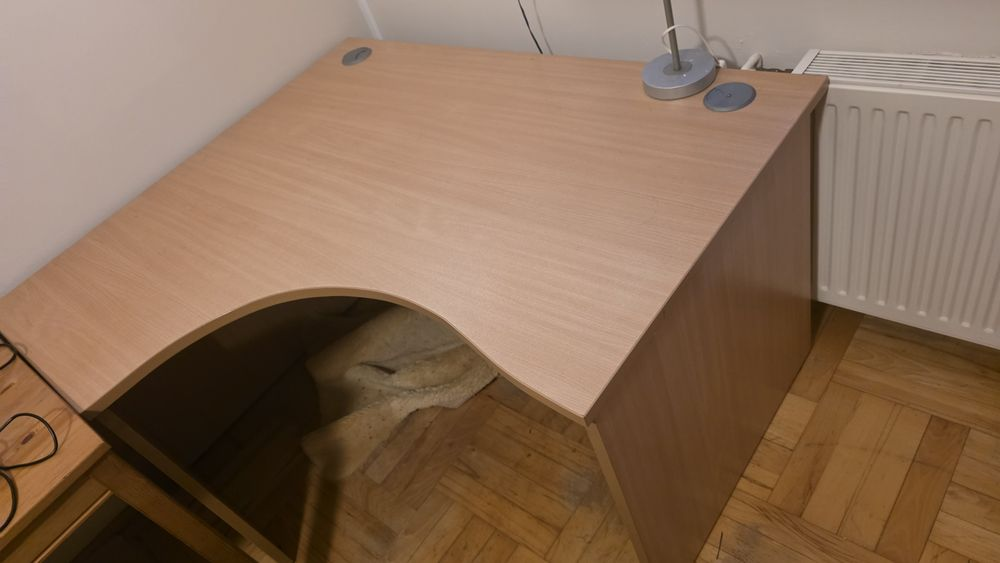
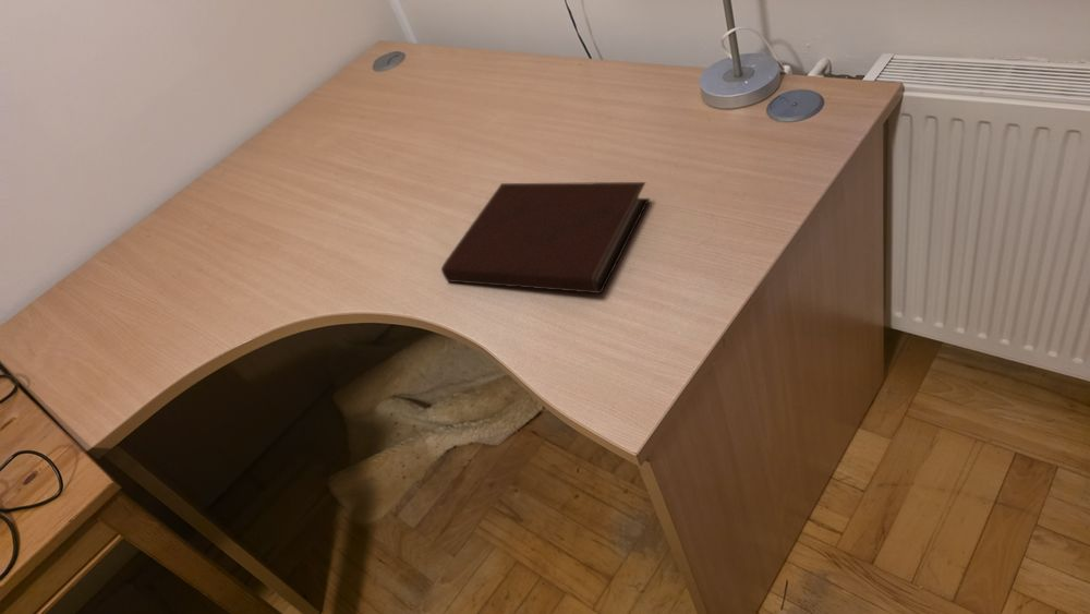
+ notebook (545, 233)
